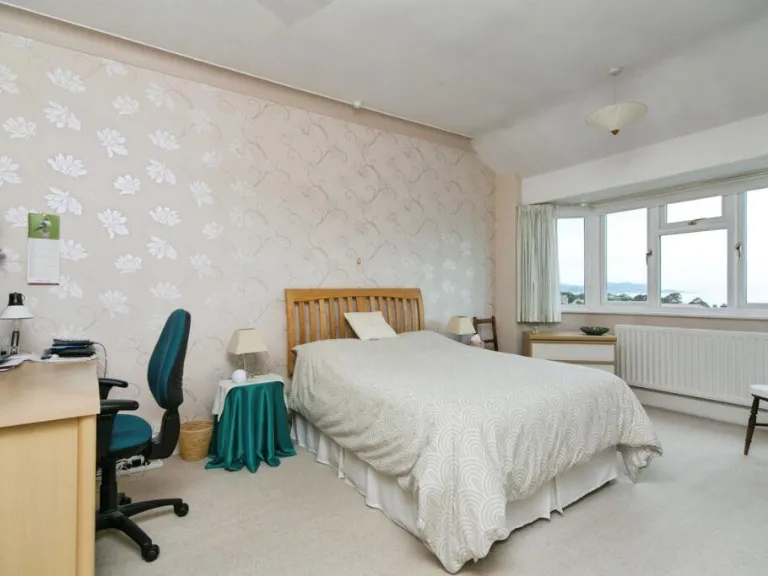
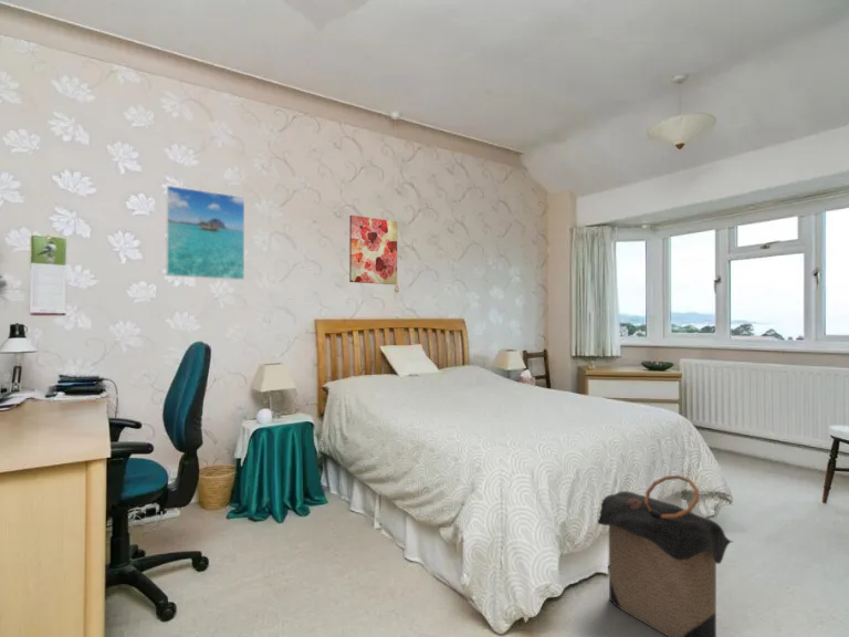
+ laundry hamper (654, 545)
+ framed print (207, 234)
+ wall art (374, 251)
